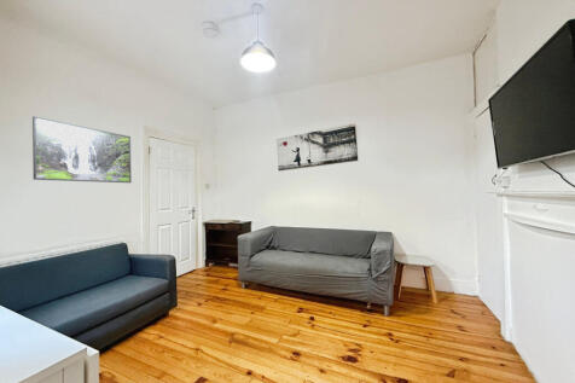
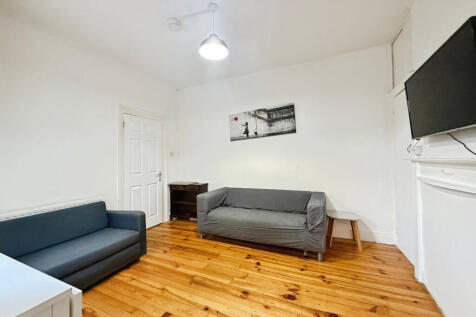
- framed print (88, 155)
